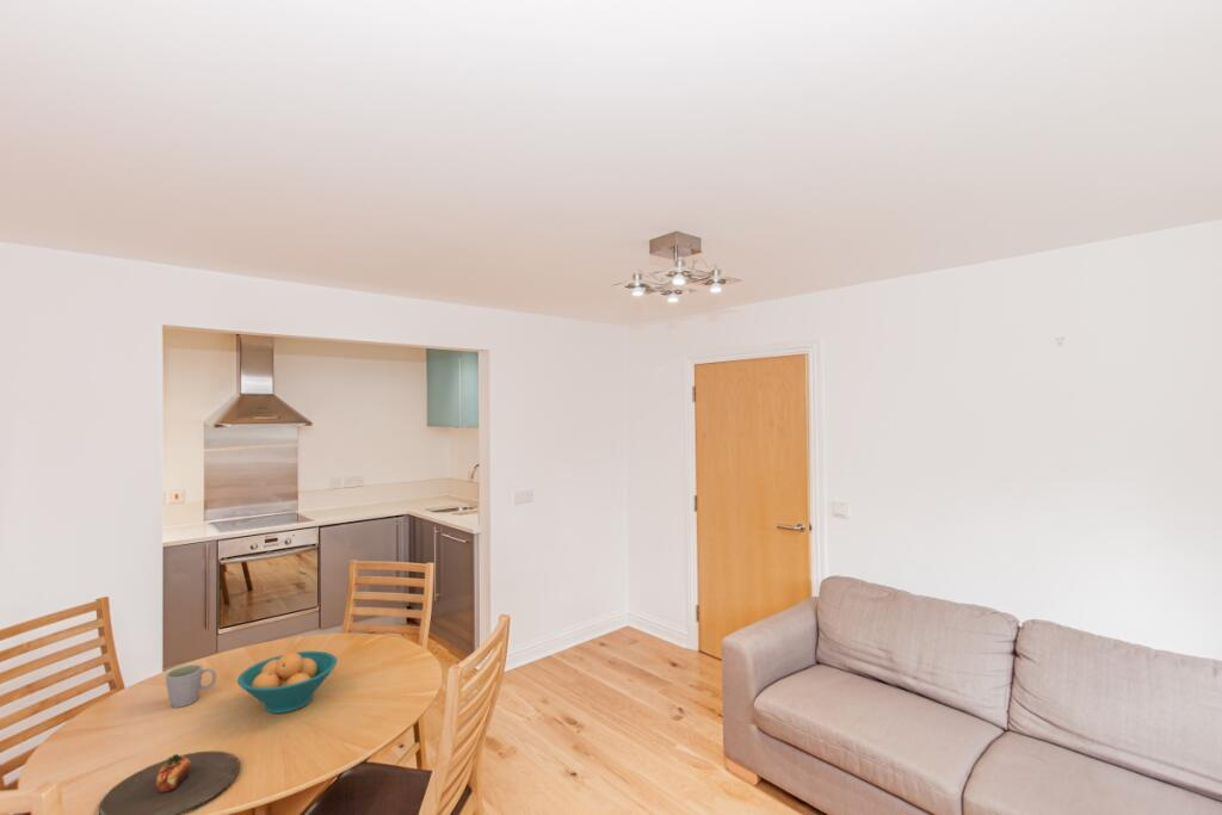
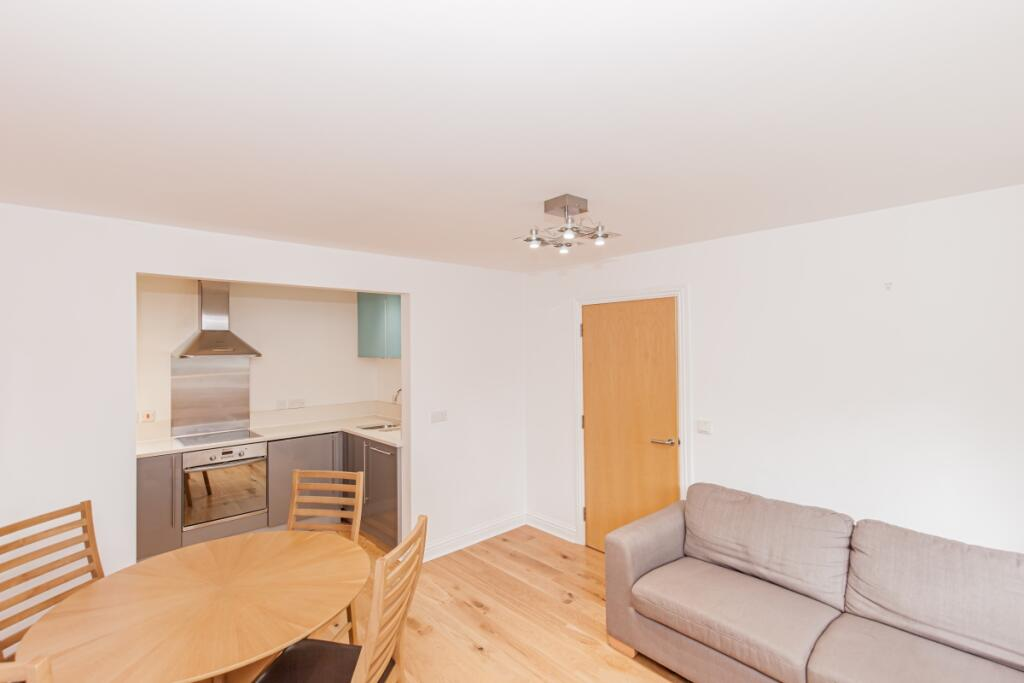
- plate (173, 771)
- mug (191, 684)
- fruit bowl (289, 678)
